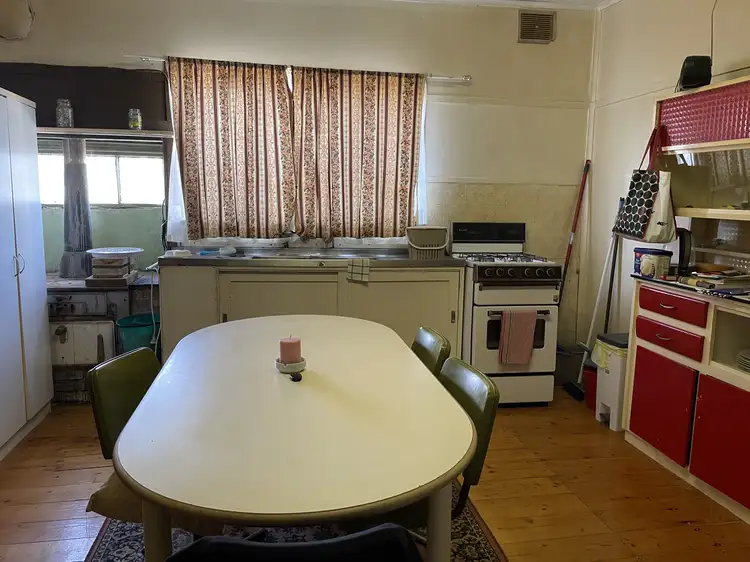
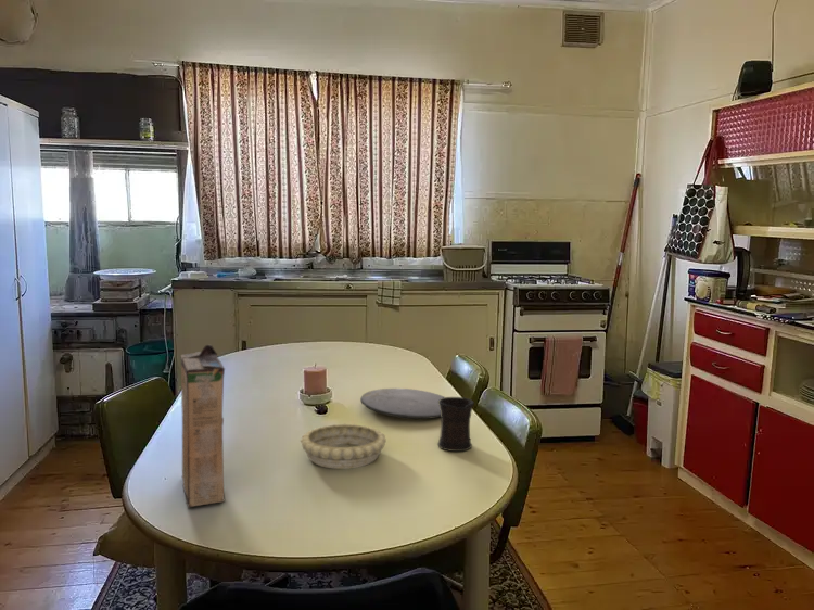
+ decorative bowl (343, 447)
+ cereal box (202, 420)
+ mug (455, 422)
+ plate (407, 402)
